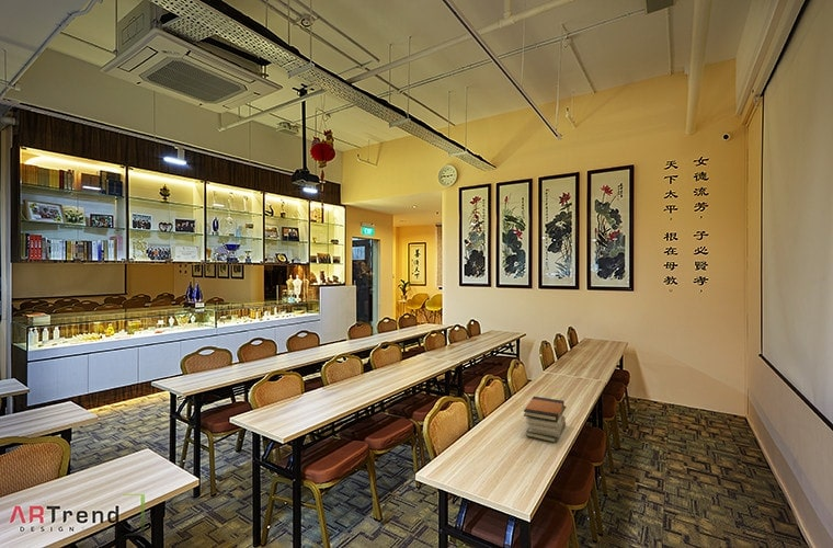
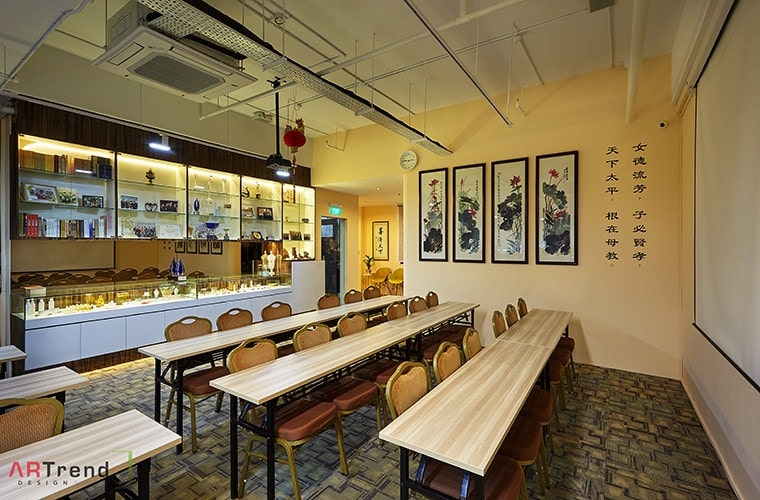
- book stack (545, 418)
